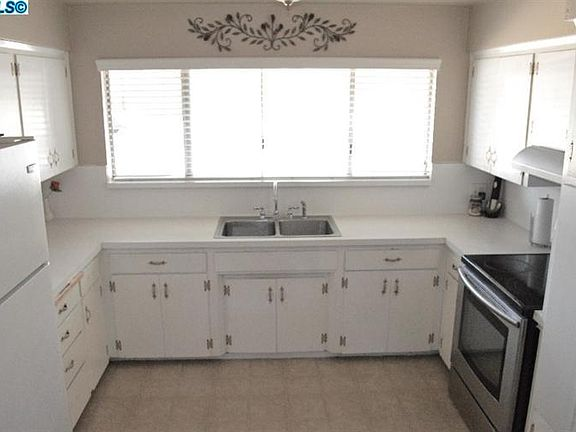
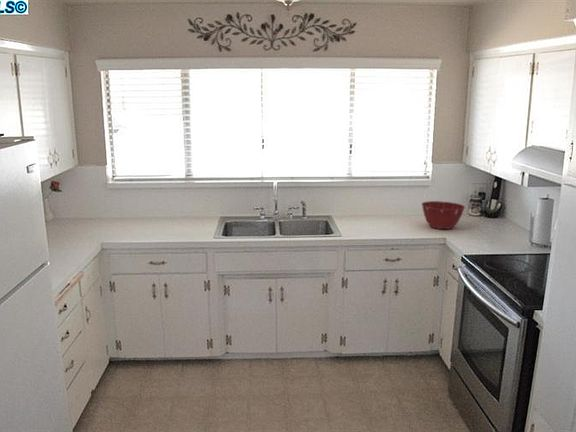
+ mixing bowl (442, 215)
